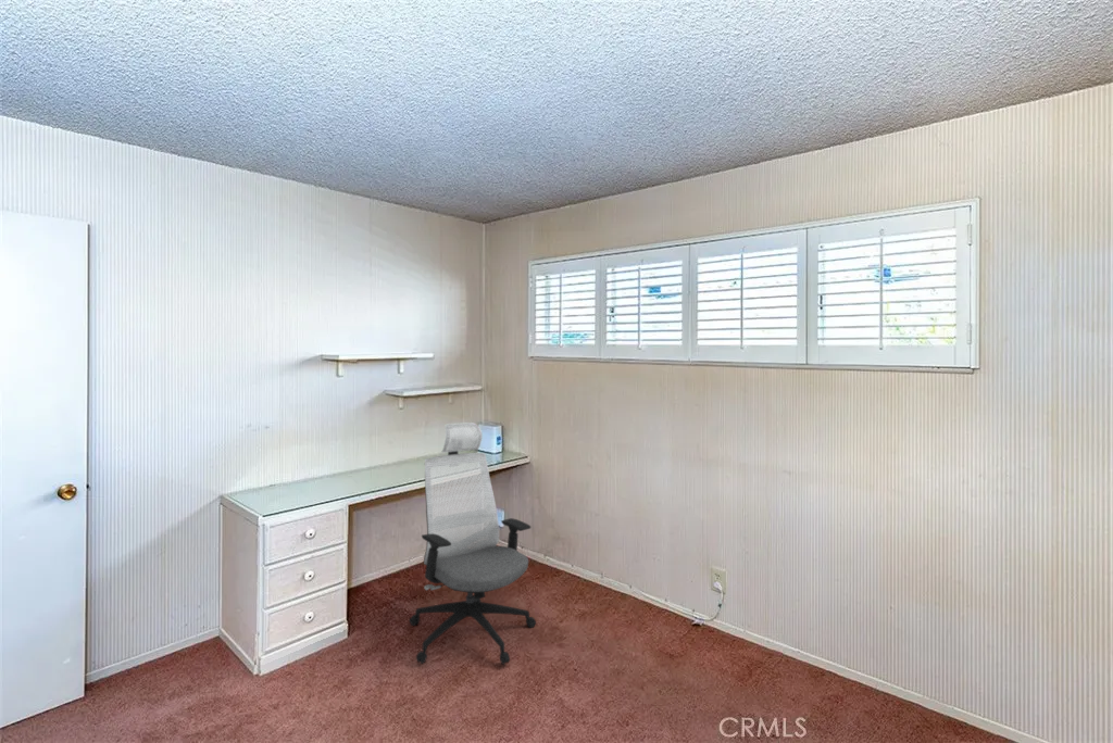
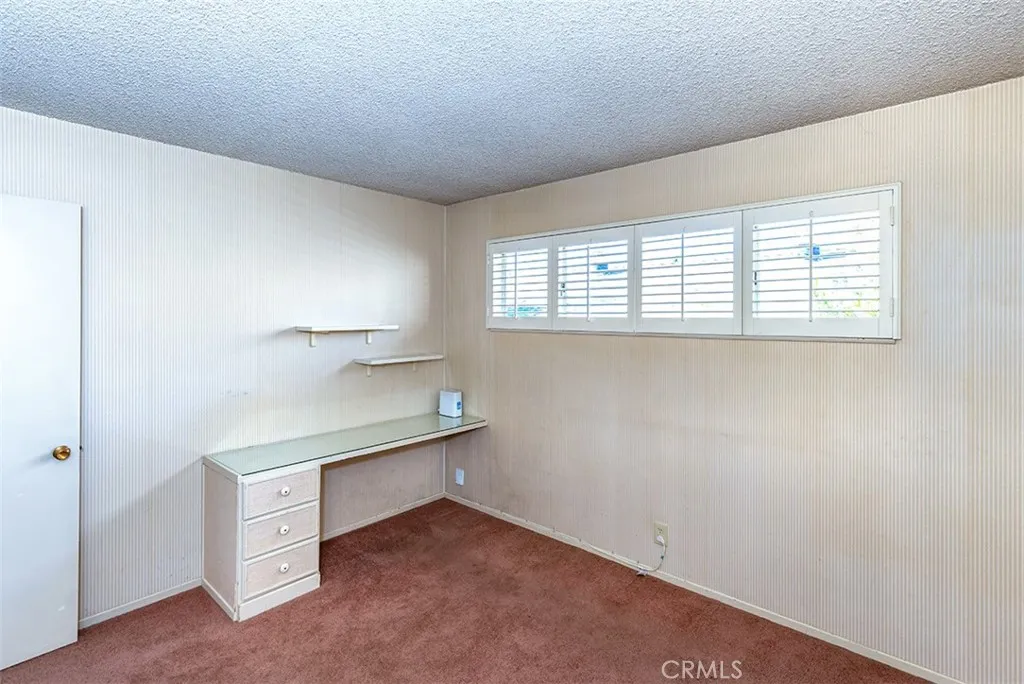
- office chair (473, 531)
